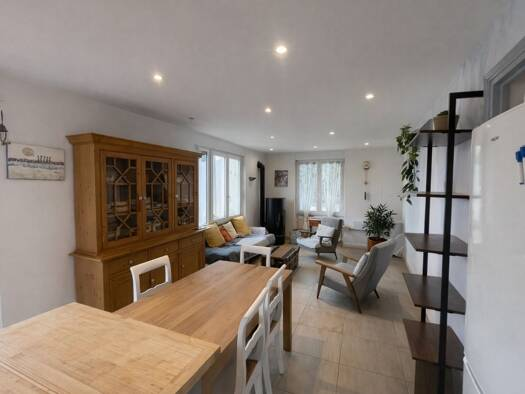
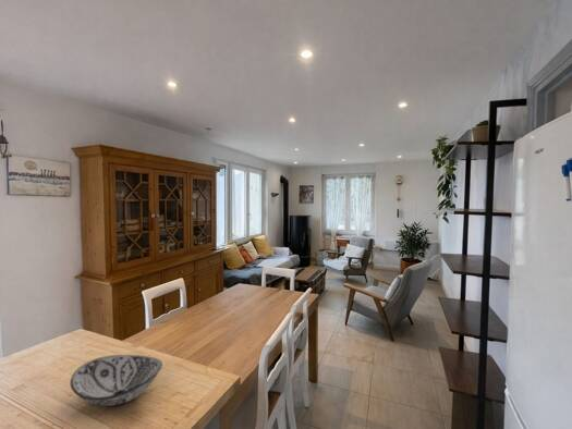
+ decorative bowl (119, 382)
